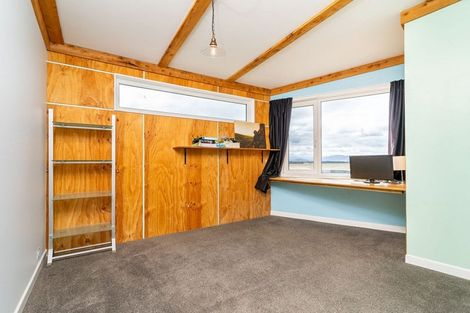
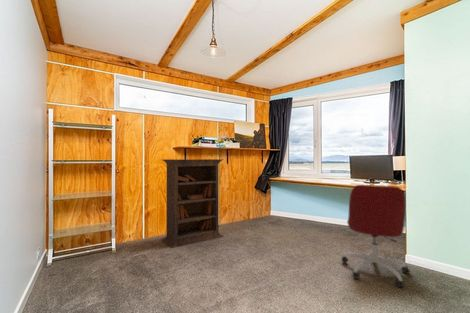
+ office chair (374, 226)
+ bookcase (193, 198)
